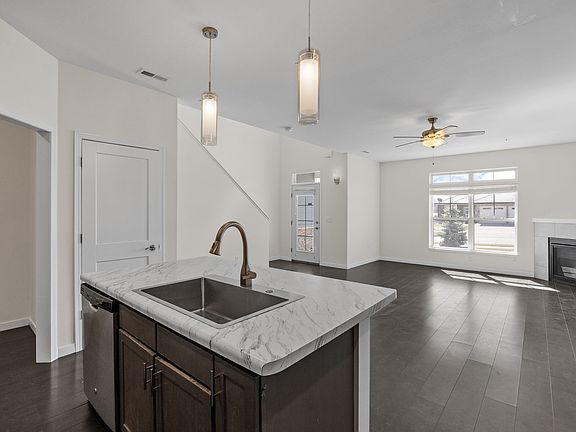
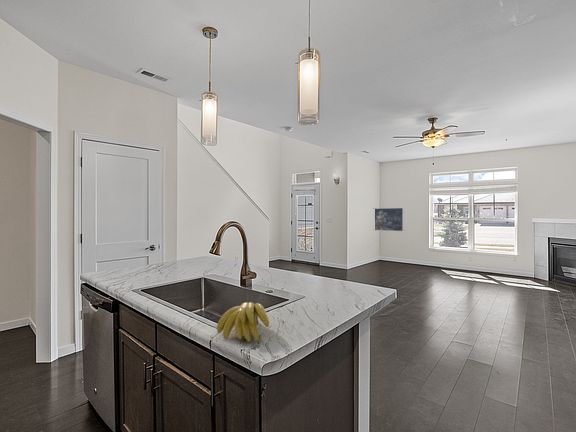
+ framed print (386, 219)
+ banana (250, 317)
